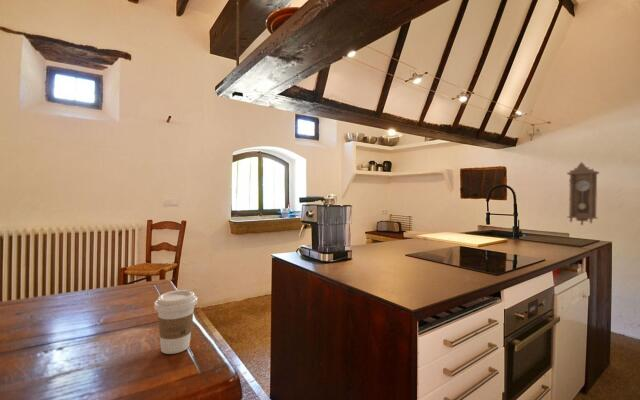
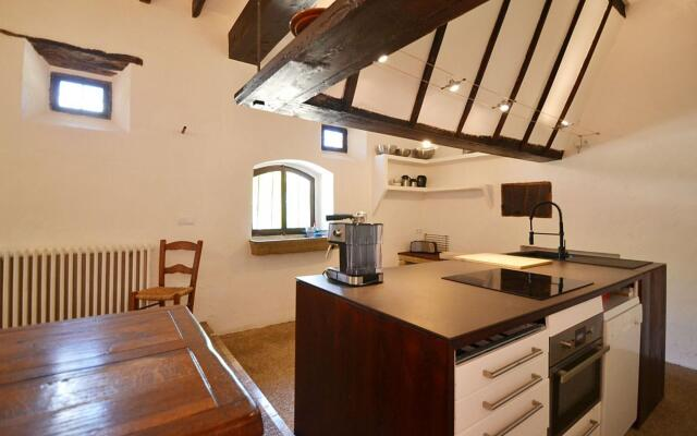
- coffee cup (176, 321)
- pendulum clock (582, 194)
